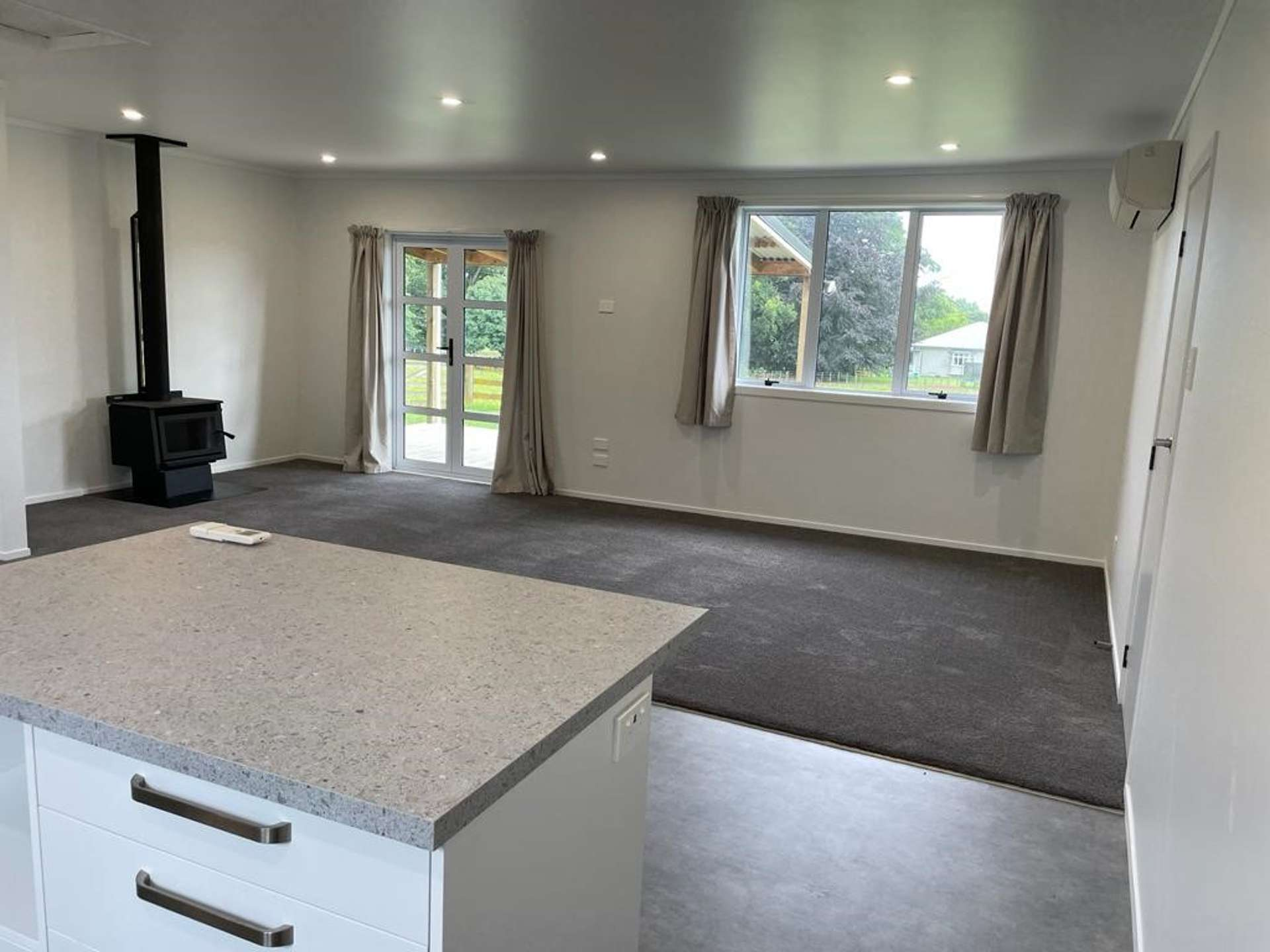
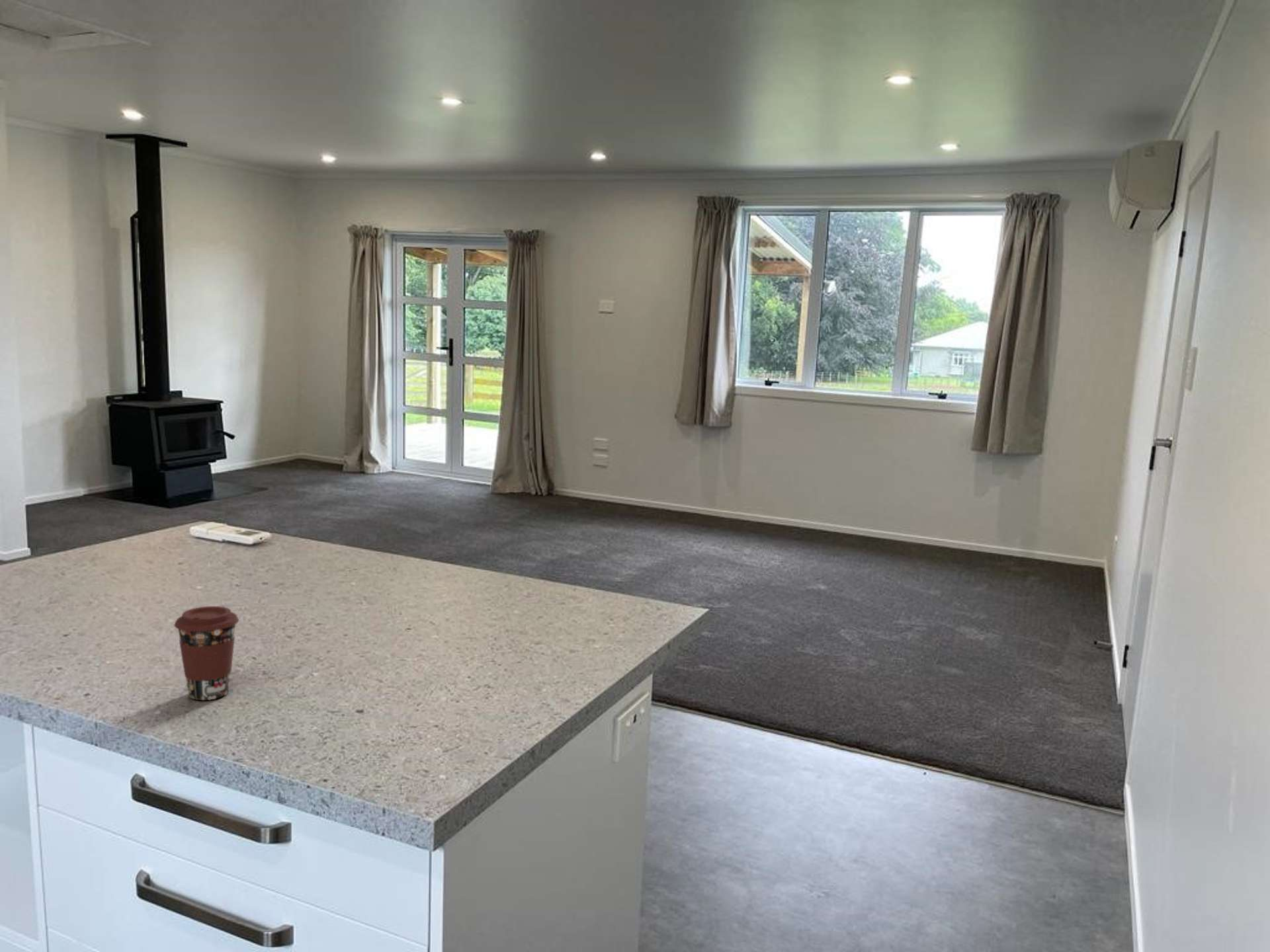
+ coffee cup (208, 653)
